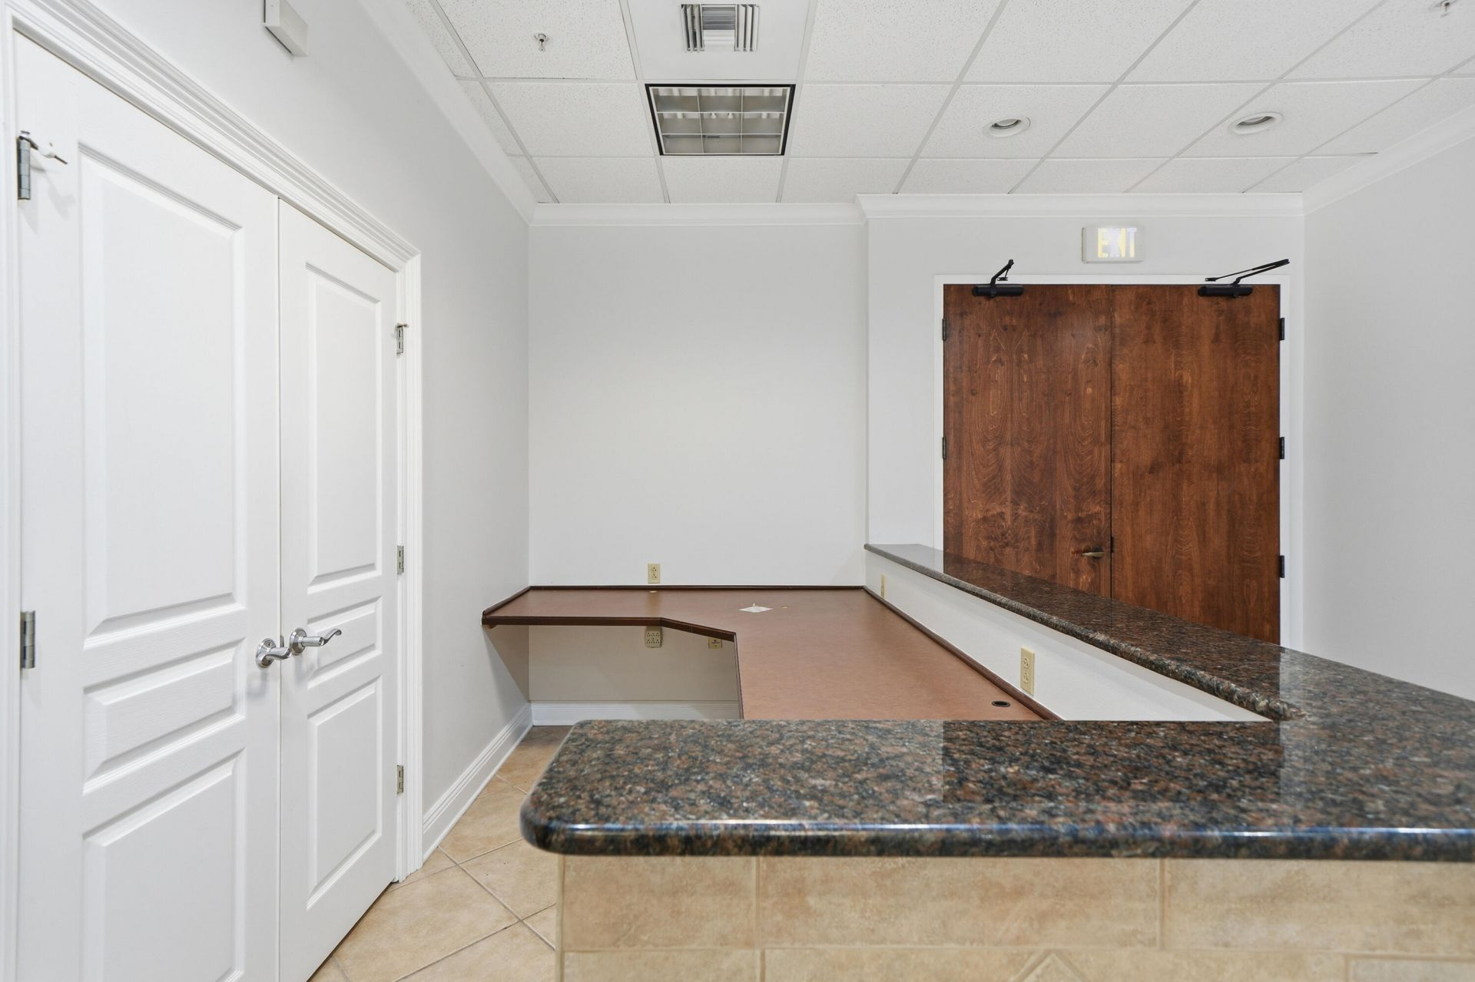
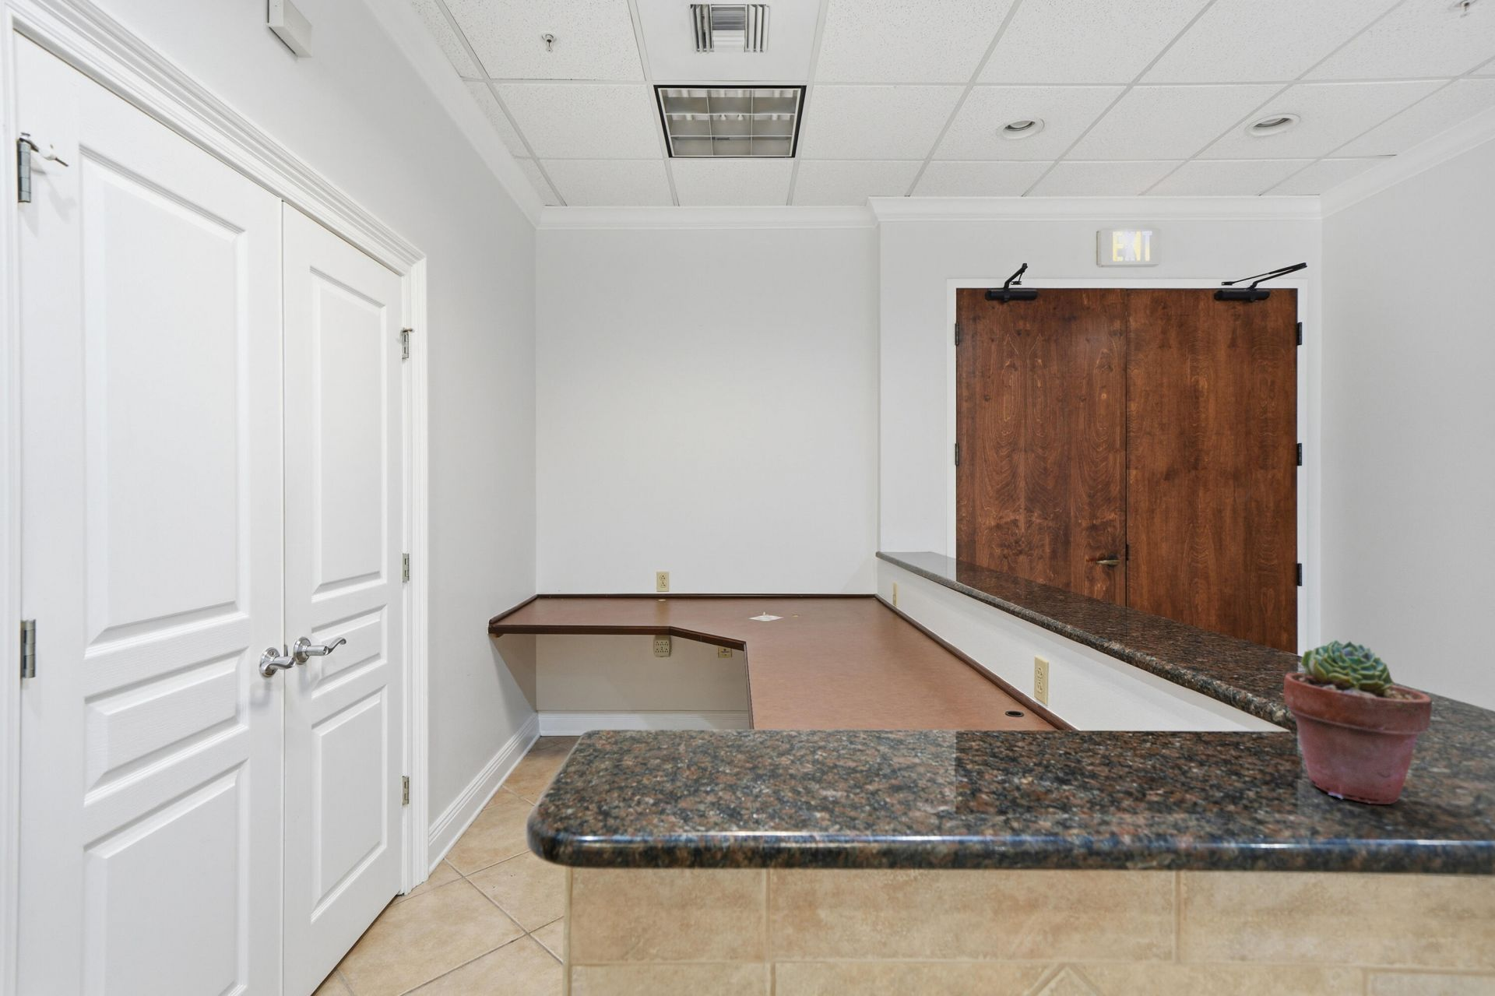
+ potted succulent (1353, 715)
